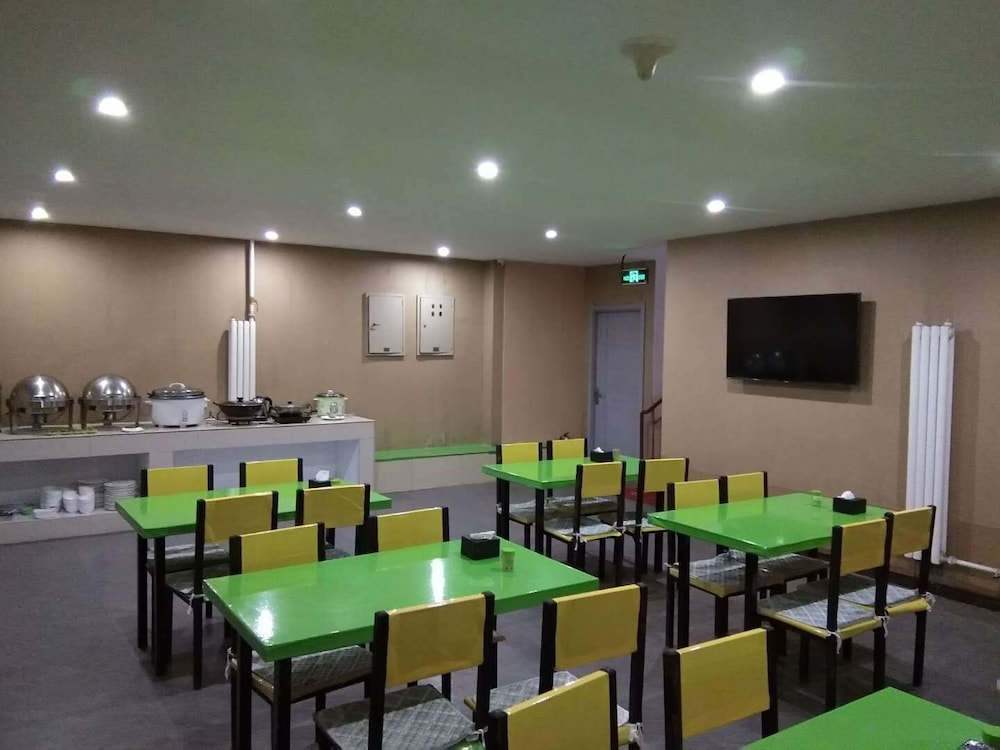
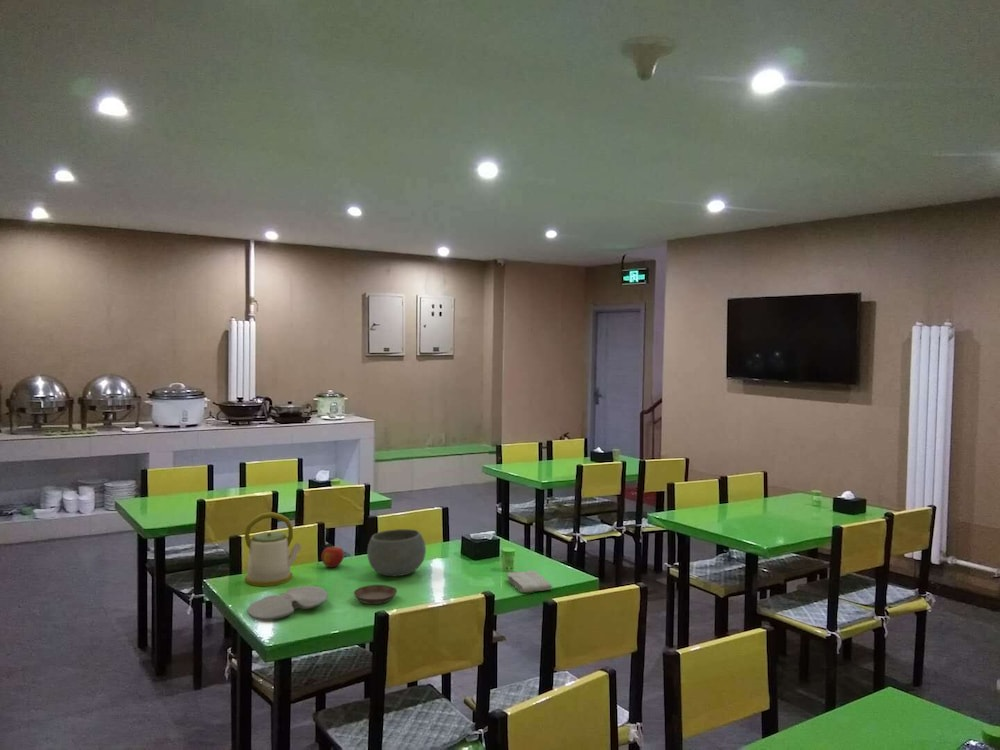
+ bowl (396, 553)
+ kettle (273, 545)
+ apple (332, 556)
+ saucer (375, 595)
+ washcloth (528, 580)
+ paint palette (288, 601)
